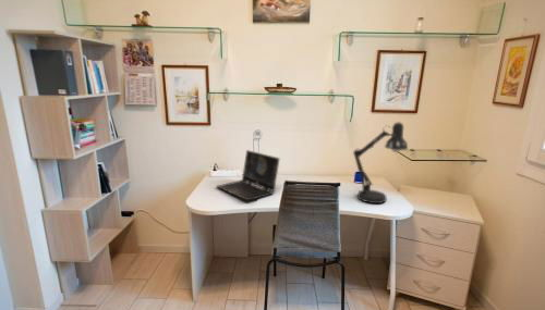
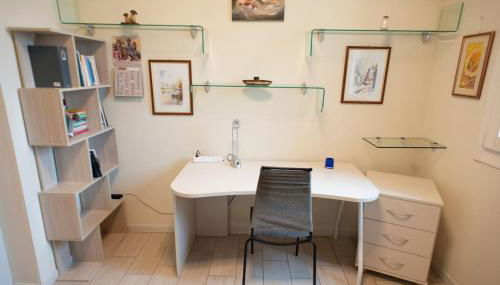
- desk lamp (385, 147)
- laptop computer (246, 173)
